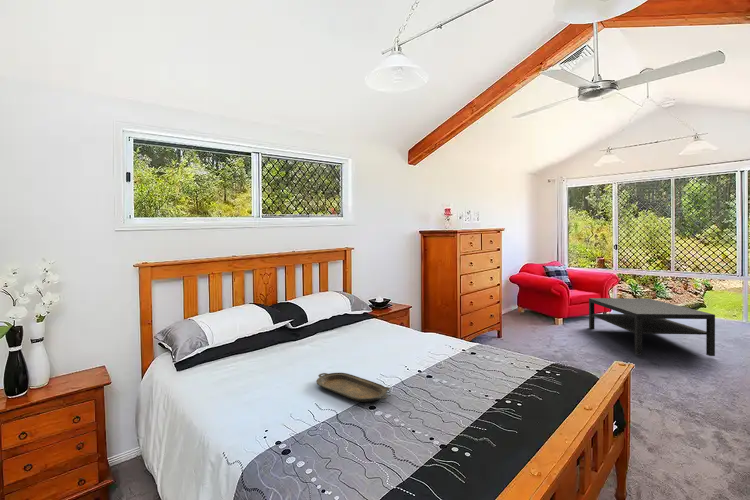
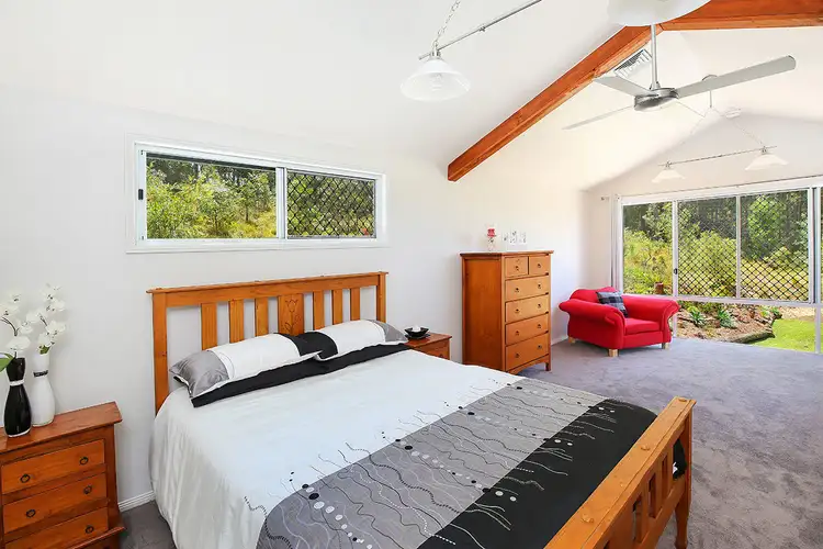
- serving tray (350, 387)
- coffee table (643, 323)
